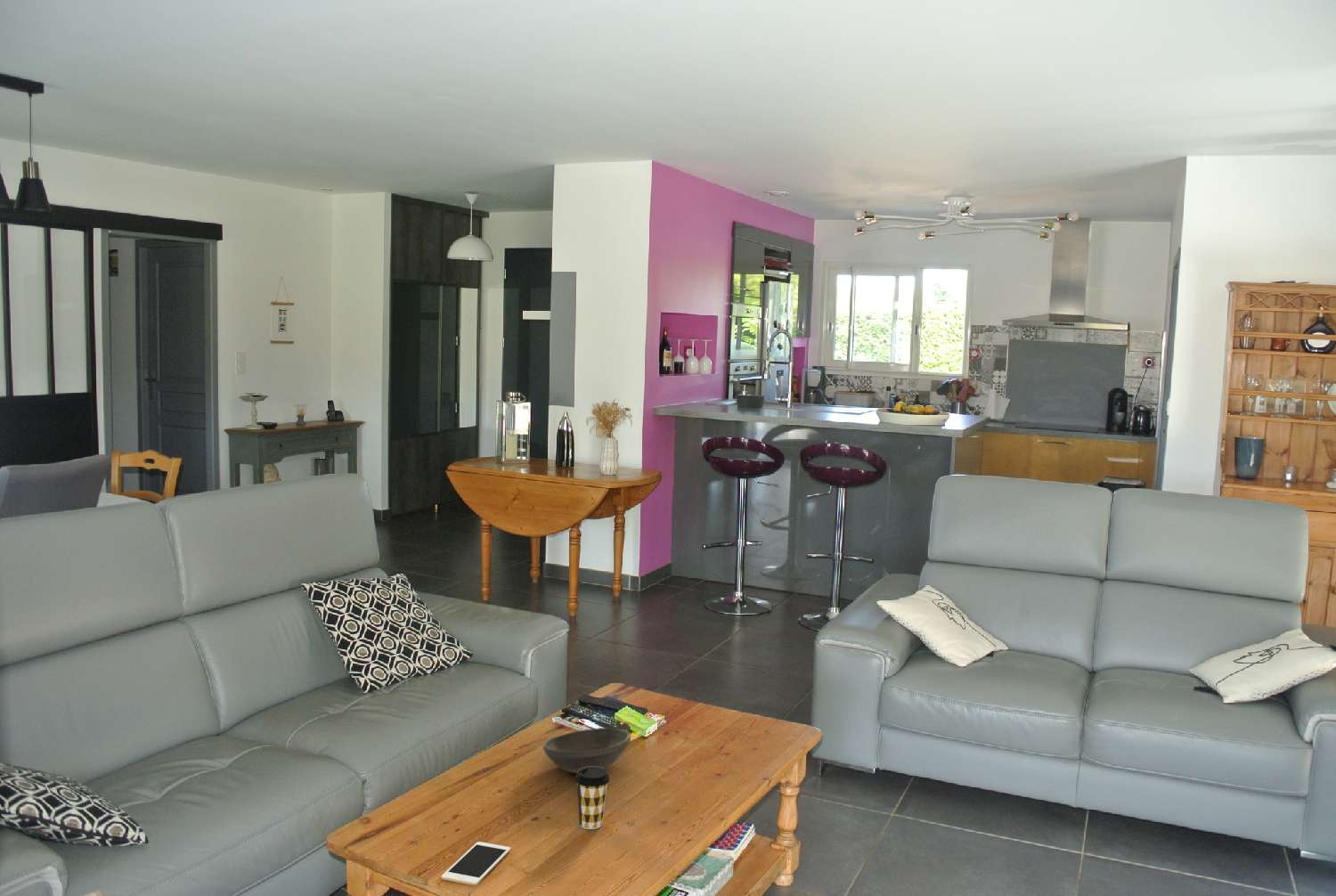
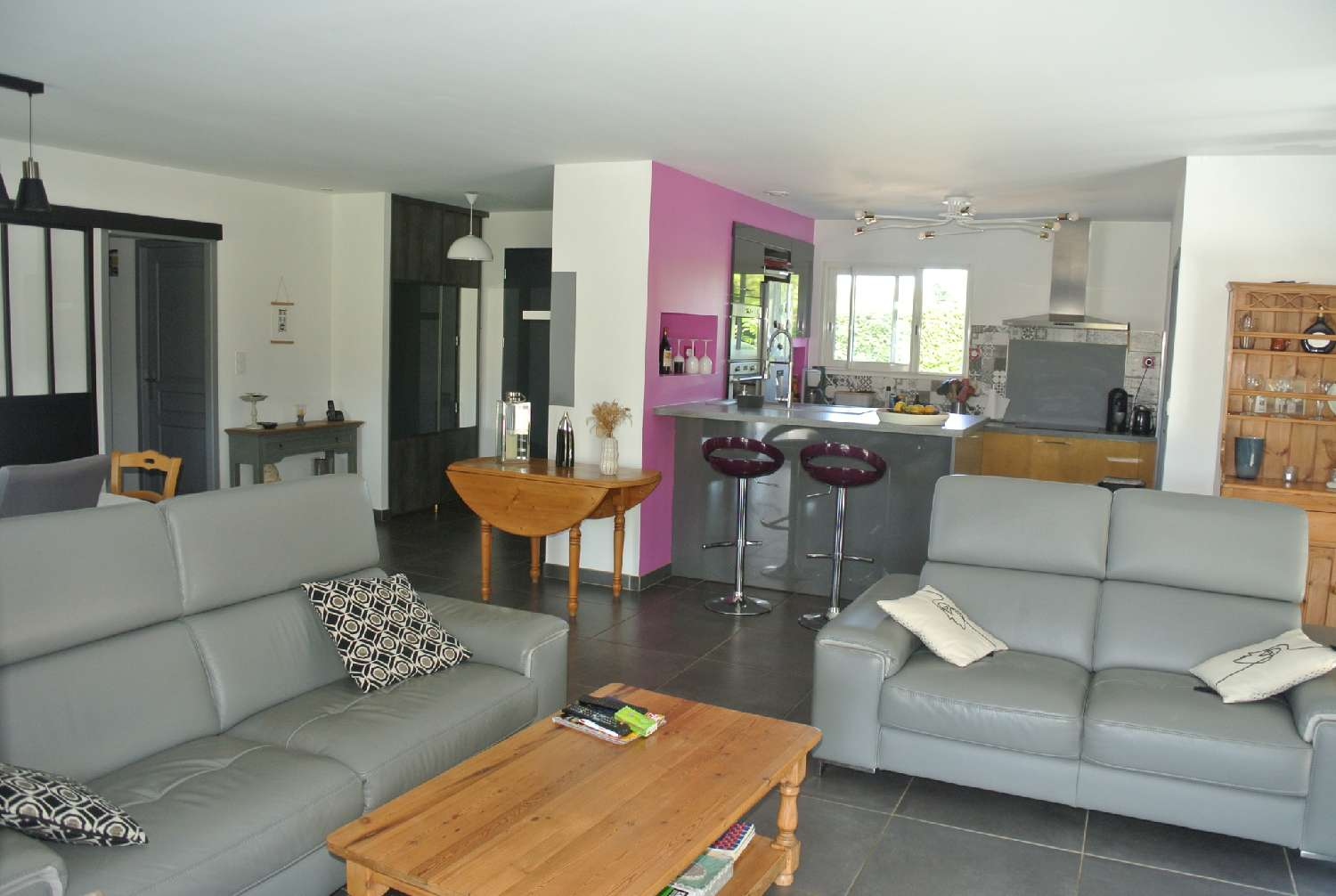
- bowl (587, 751)
- cell phone (477, 862)
- coffee cup (591, 798)
